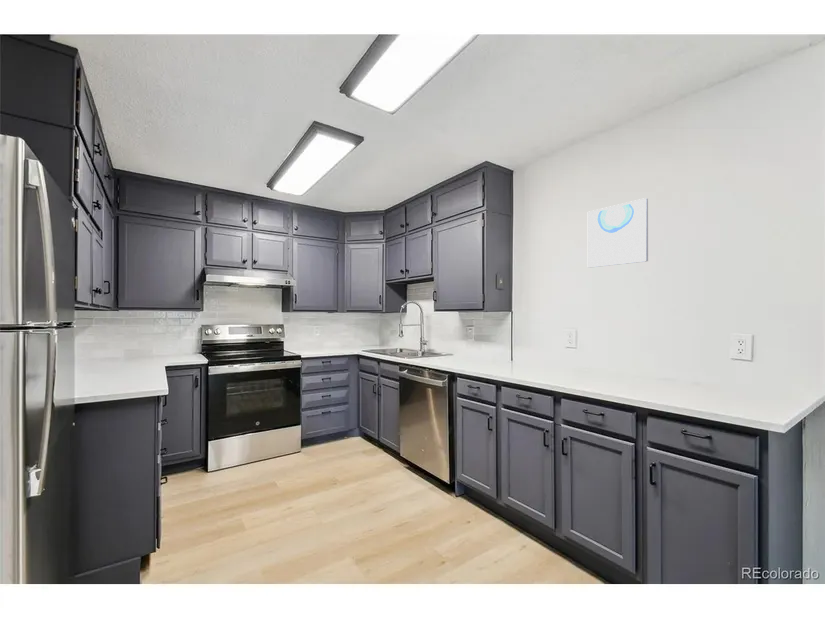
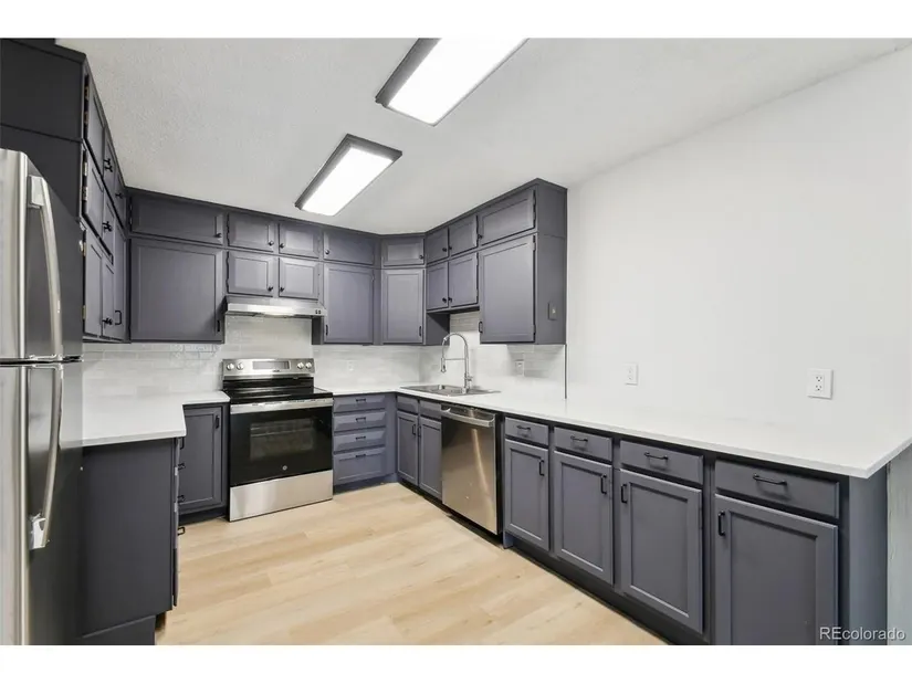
- wall art (615, 235)
